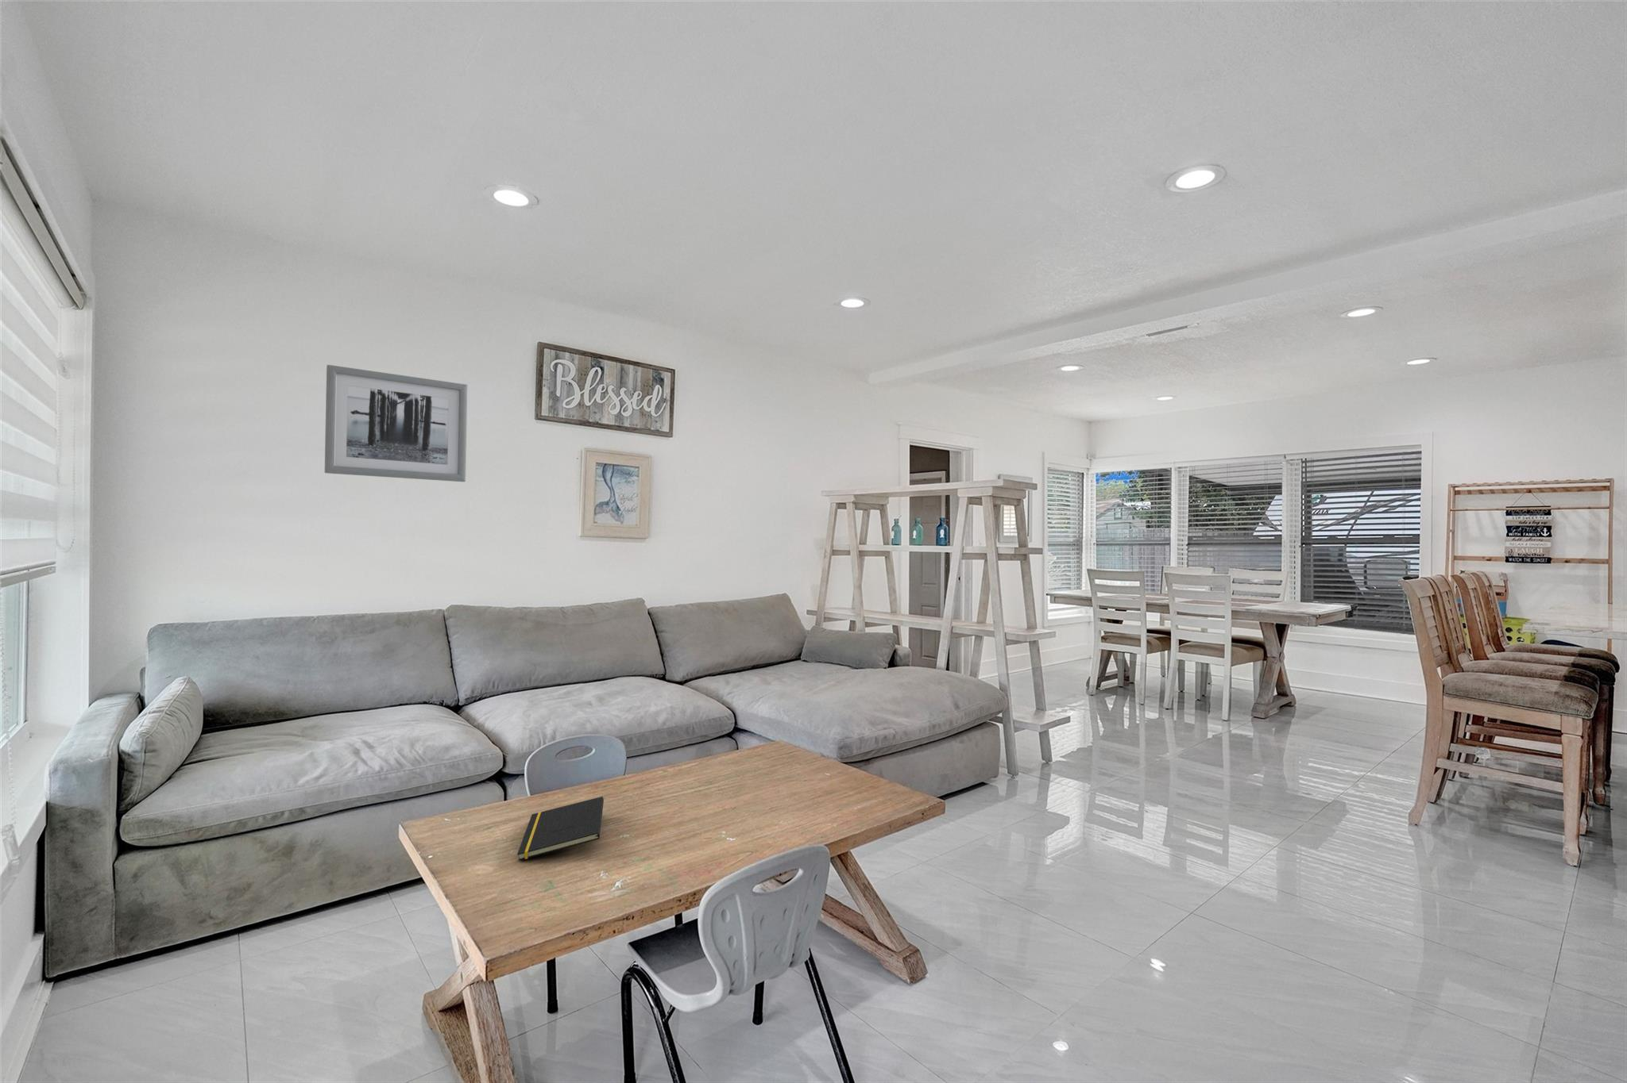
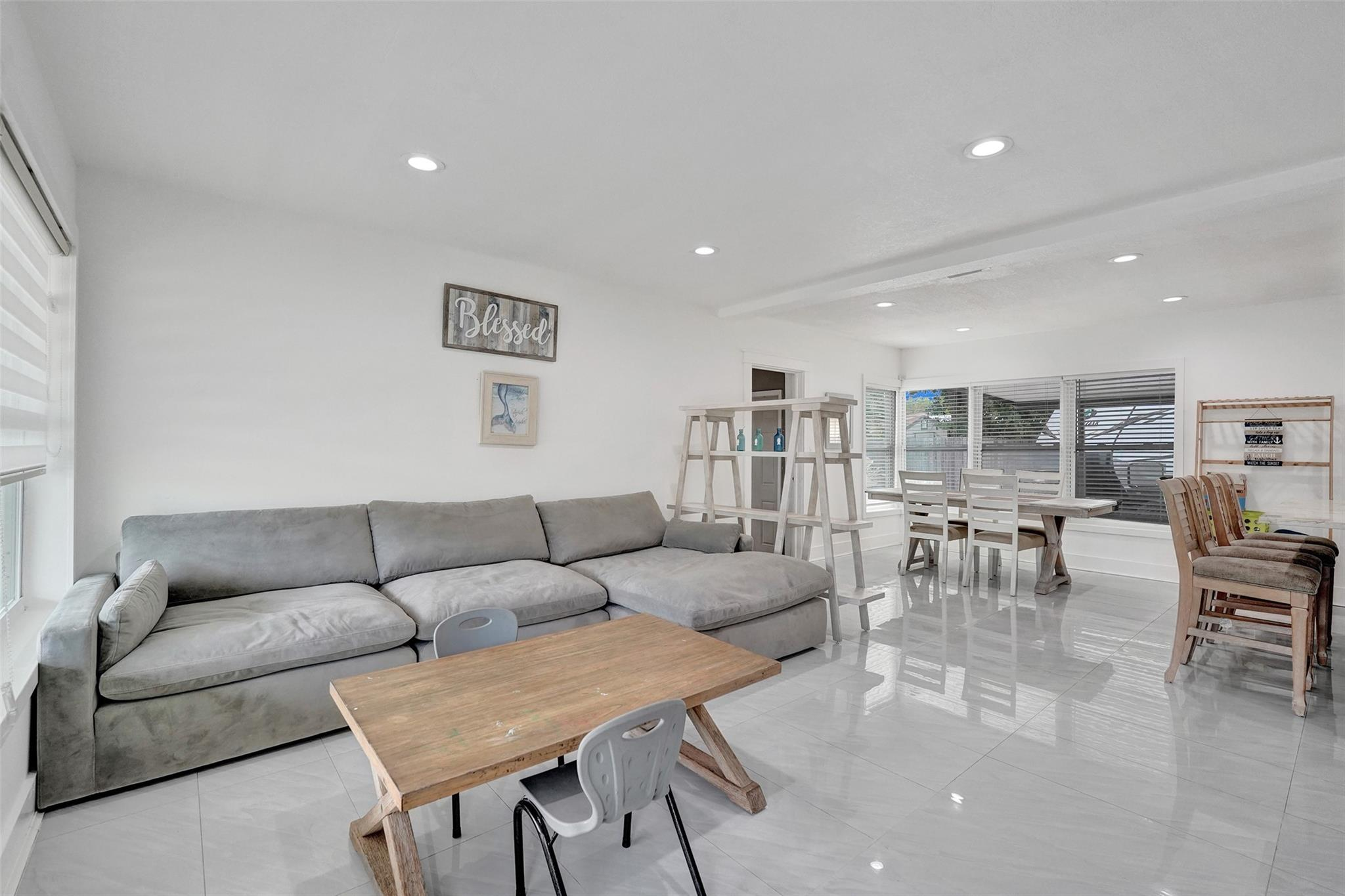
- notepad (564, 826)
- wall art (399, 425)
